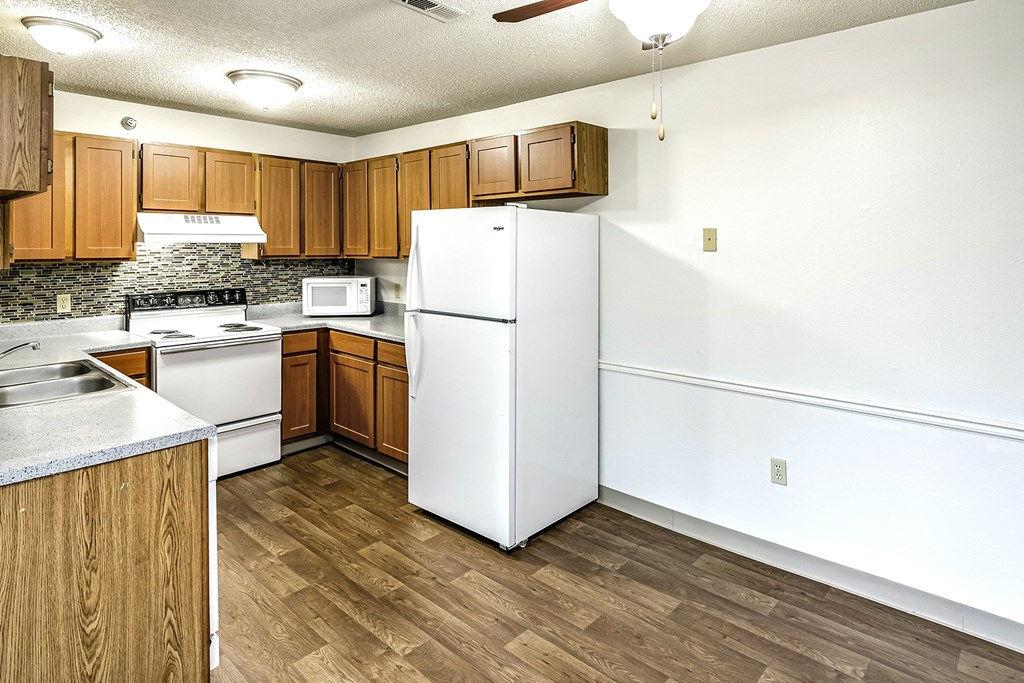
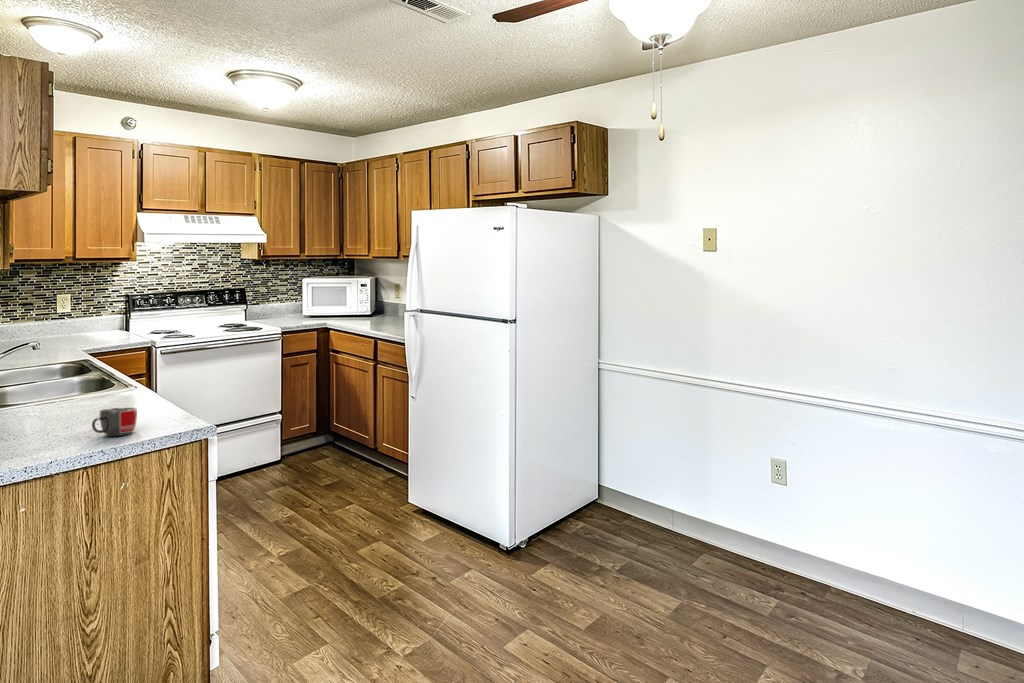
+ mug (113, 422)
